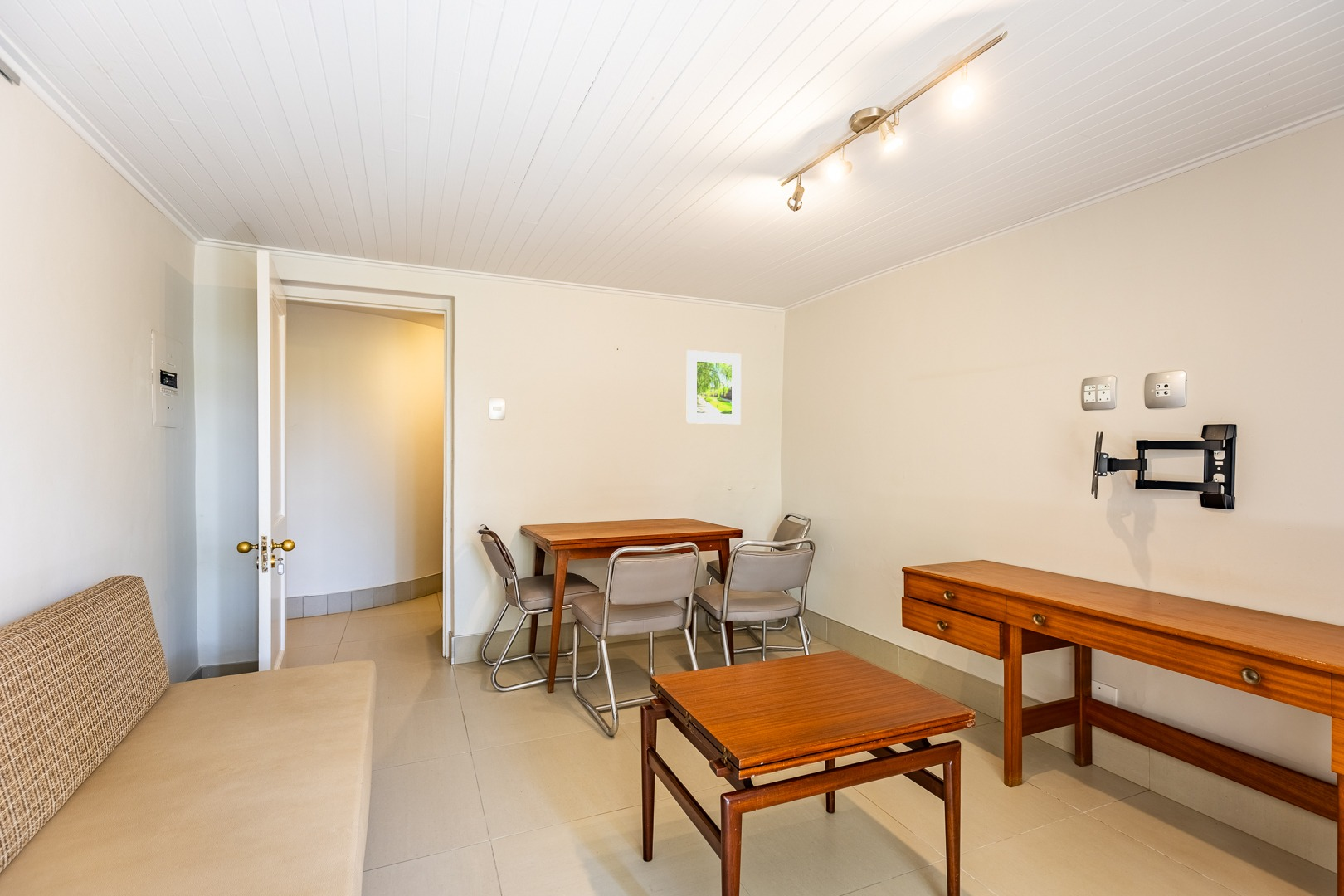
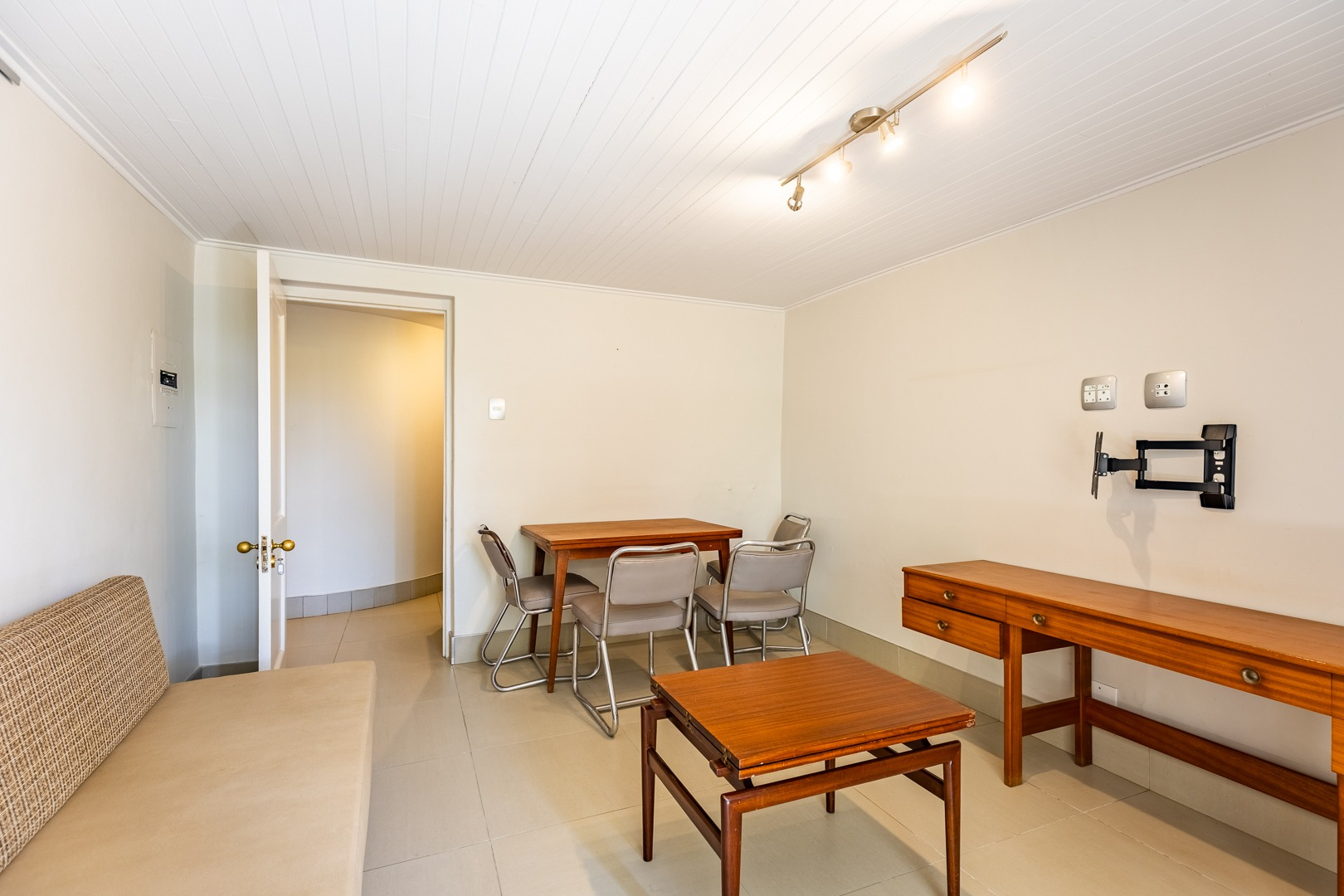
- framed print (713, 387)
